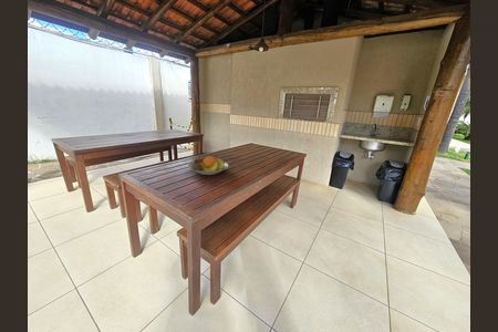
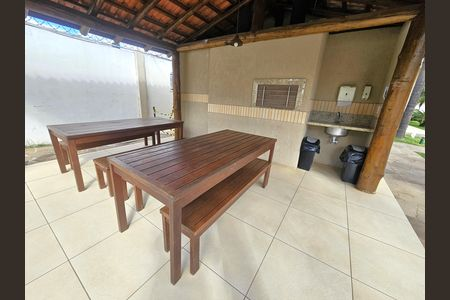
- fruit bowl (208, 163)
